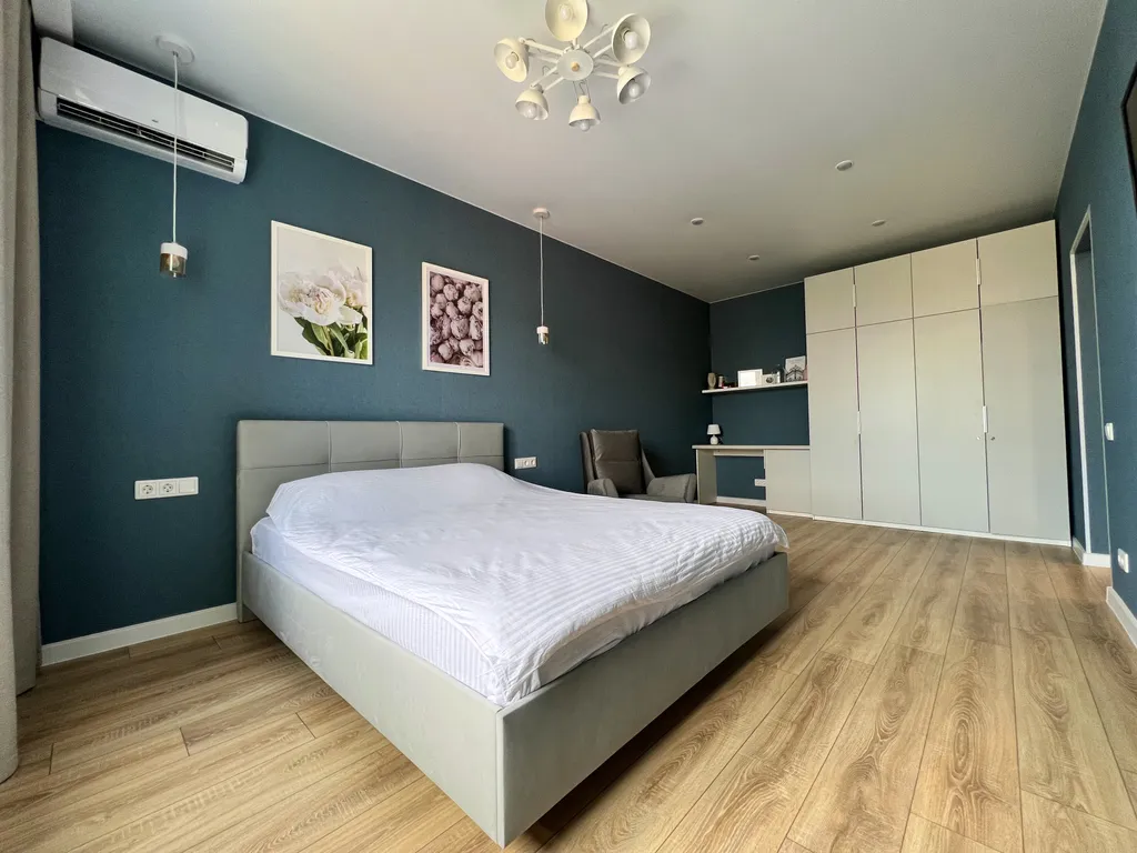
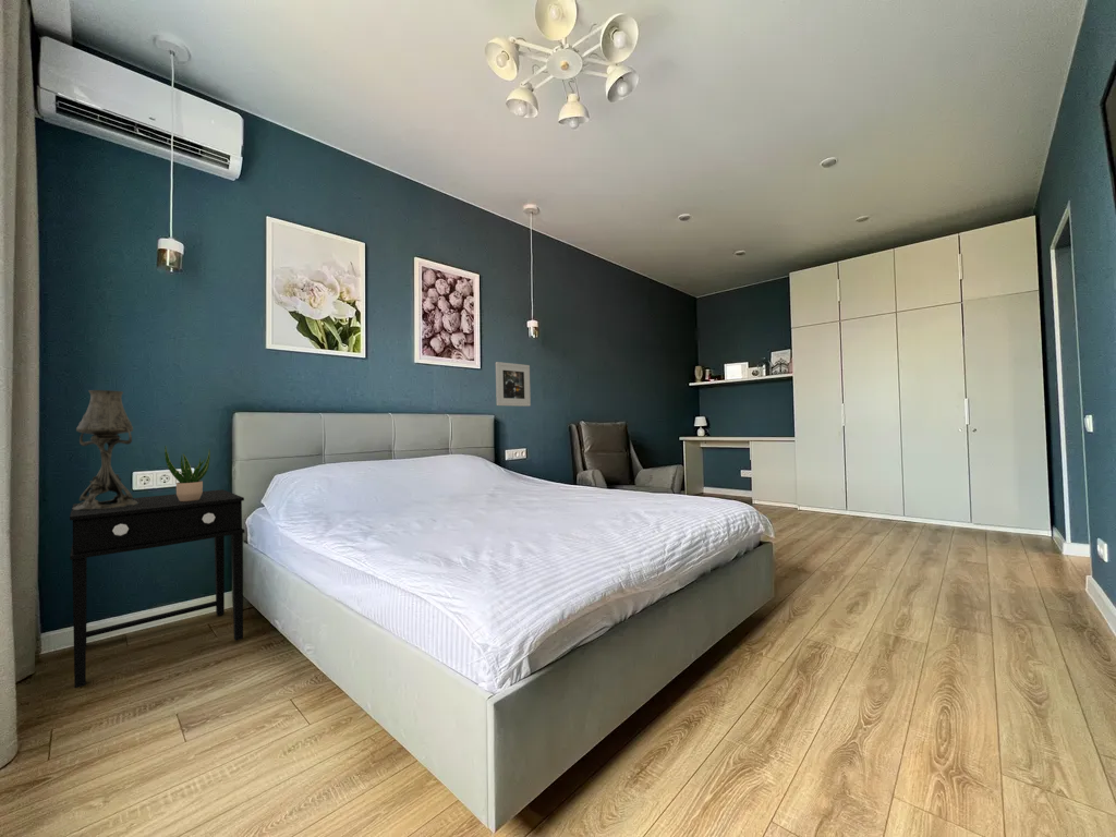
+ side table (159, 546)
+ potted plant (187, 471)
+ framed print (513, 385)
+ table lamp (104, 448)
